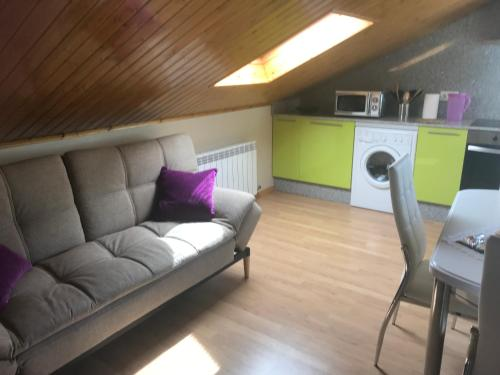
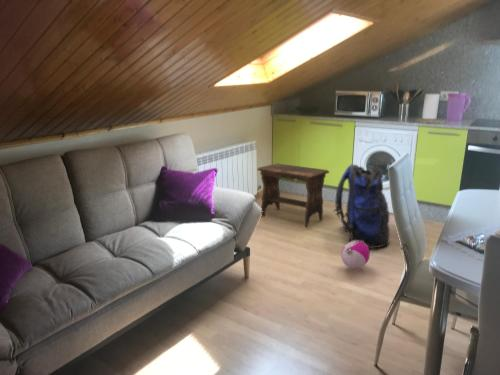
+ footstool (292, 199)
+ backpack (361, 202)
+ ball (355, 256)
